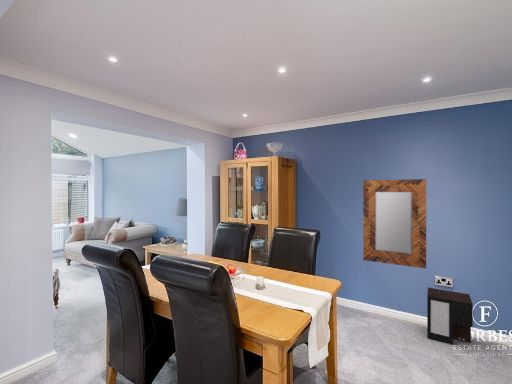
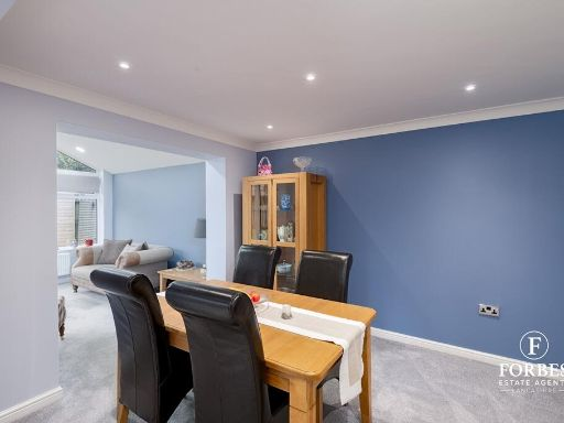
- home mirror (393, 221)
- speaker (448, 316)
